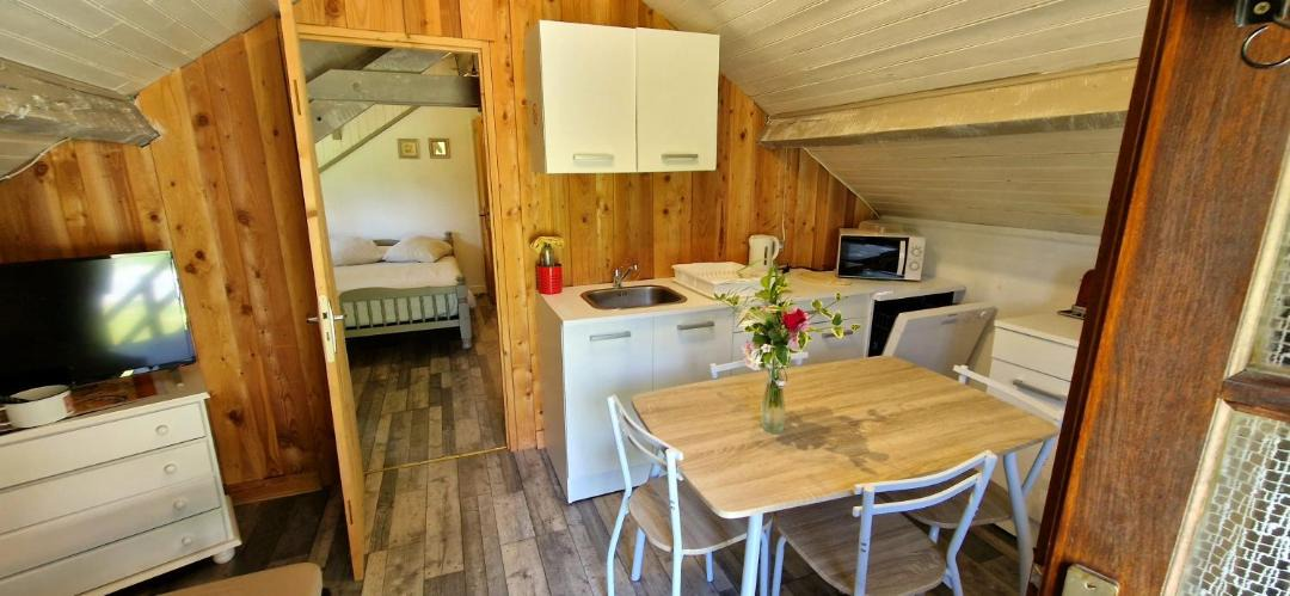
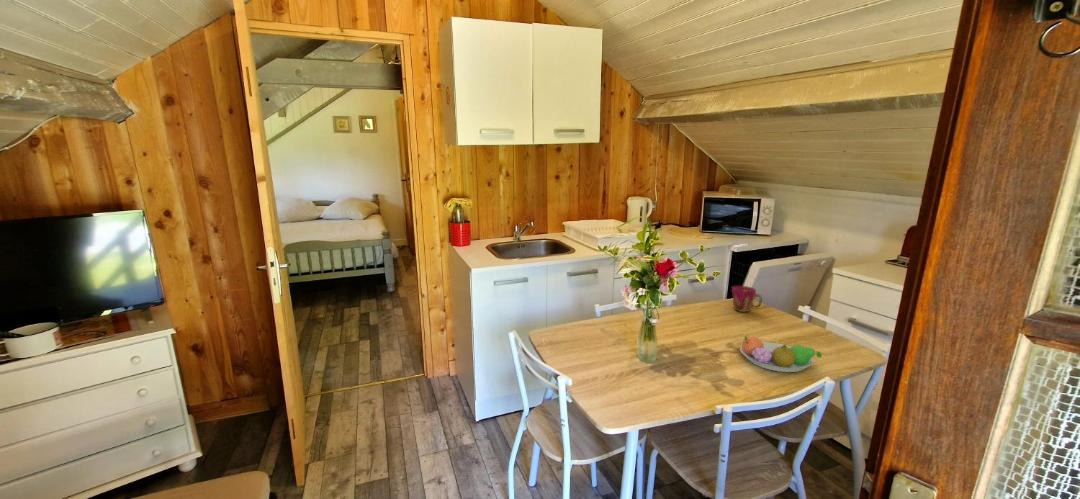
+ cup (746, 299)
+ fruit bowl (778, 349)
